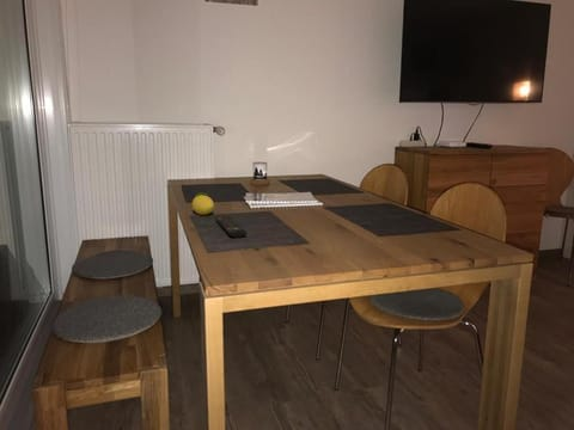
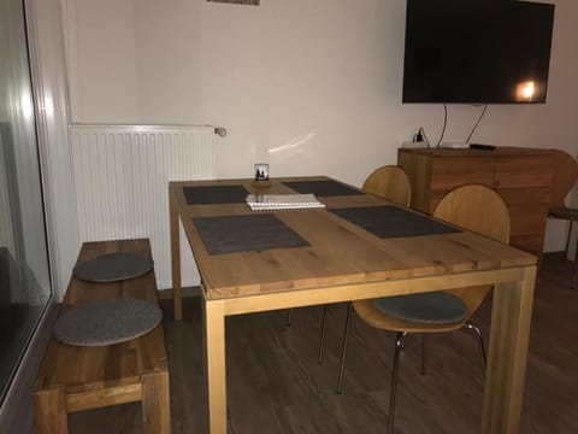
- fruit (203, 203)
- remote control (230, 226)
